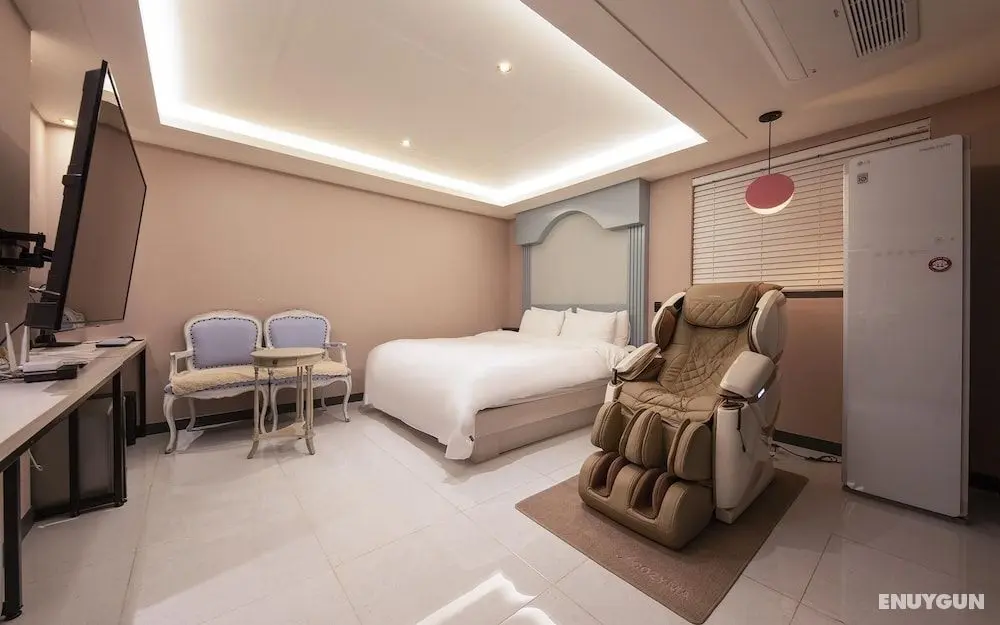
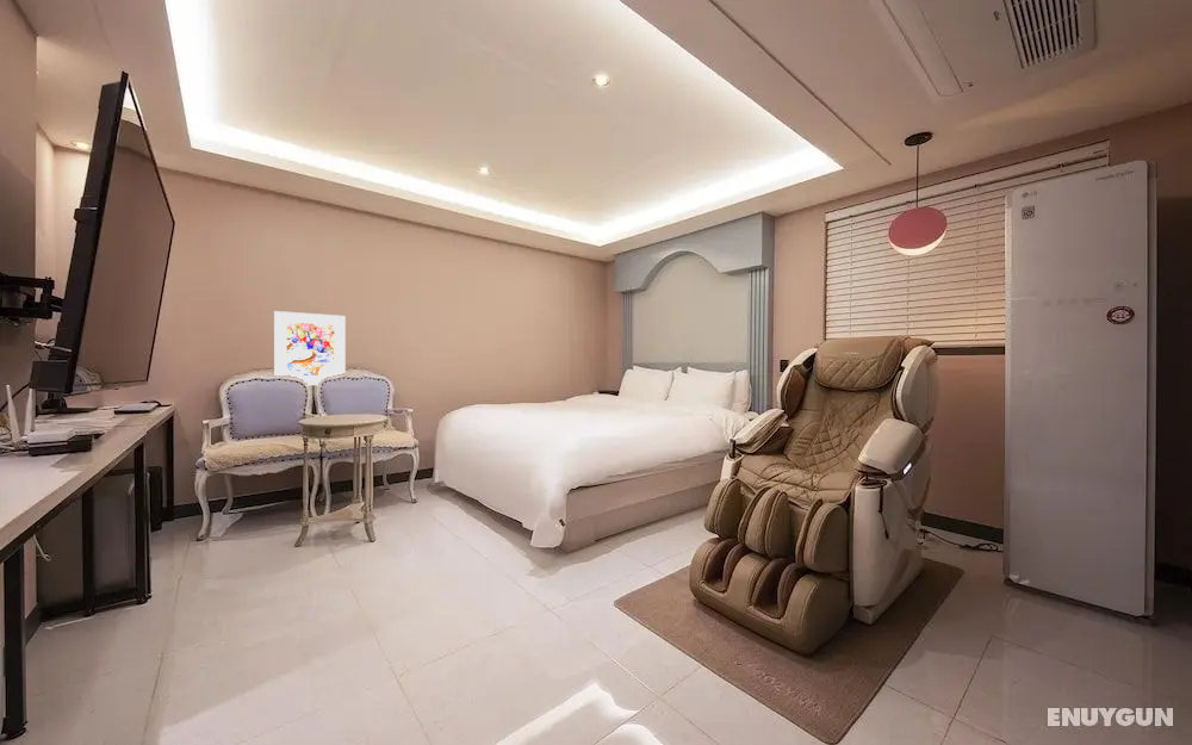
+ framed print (311, 349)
